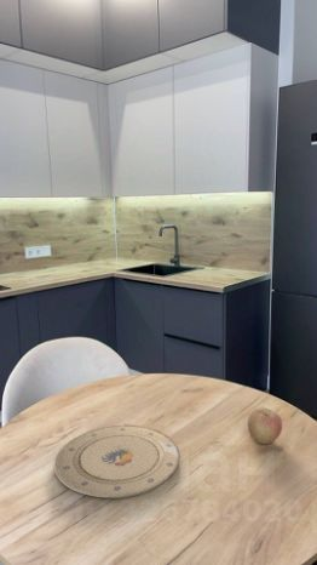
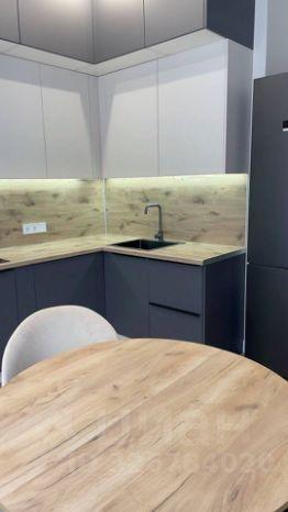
- apple (264, 426)
- plate (117, 458)
